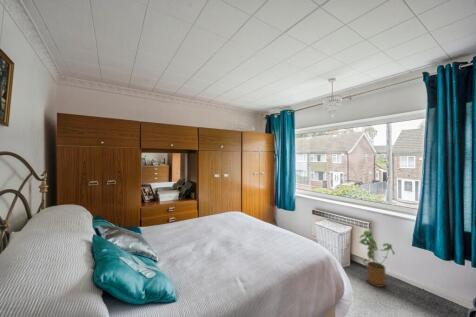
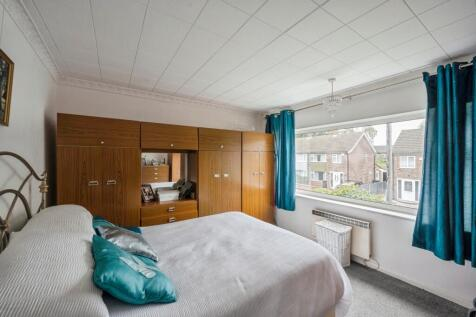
- house plant (373, 256)
